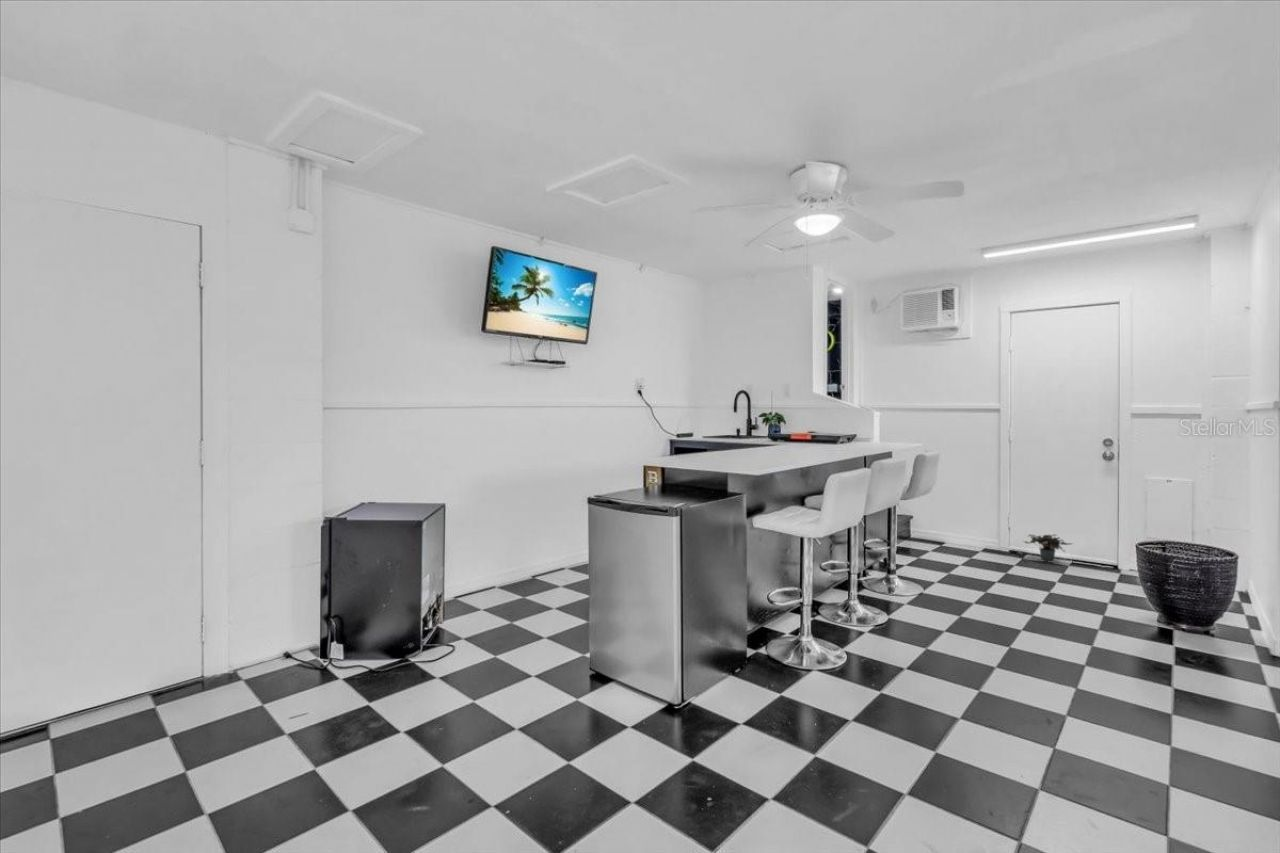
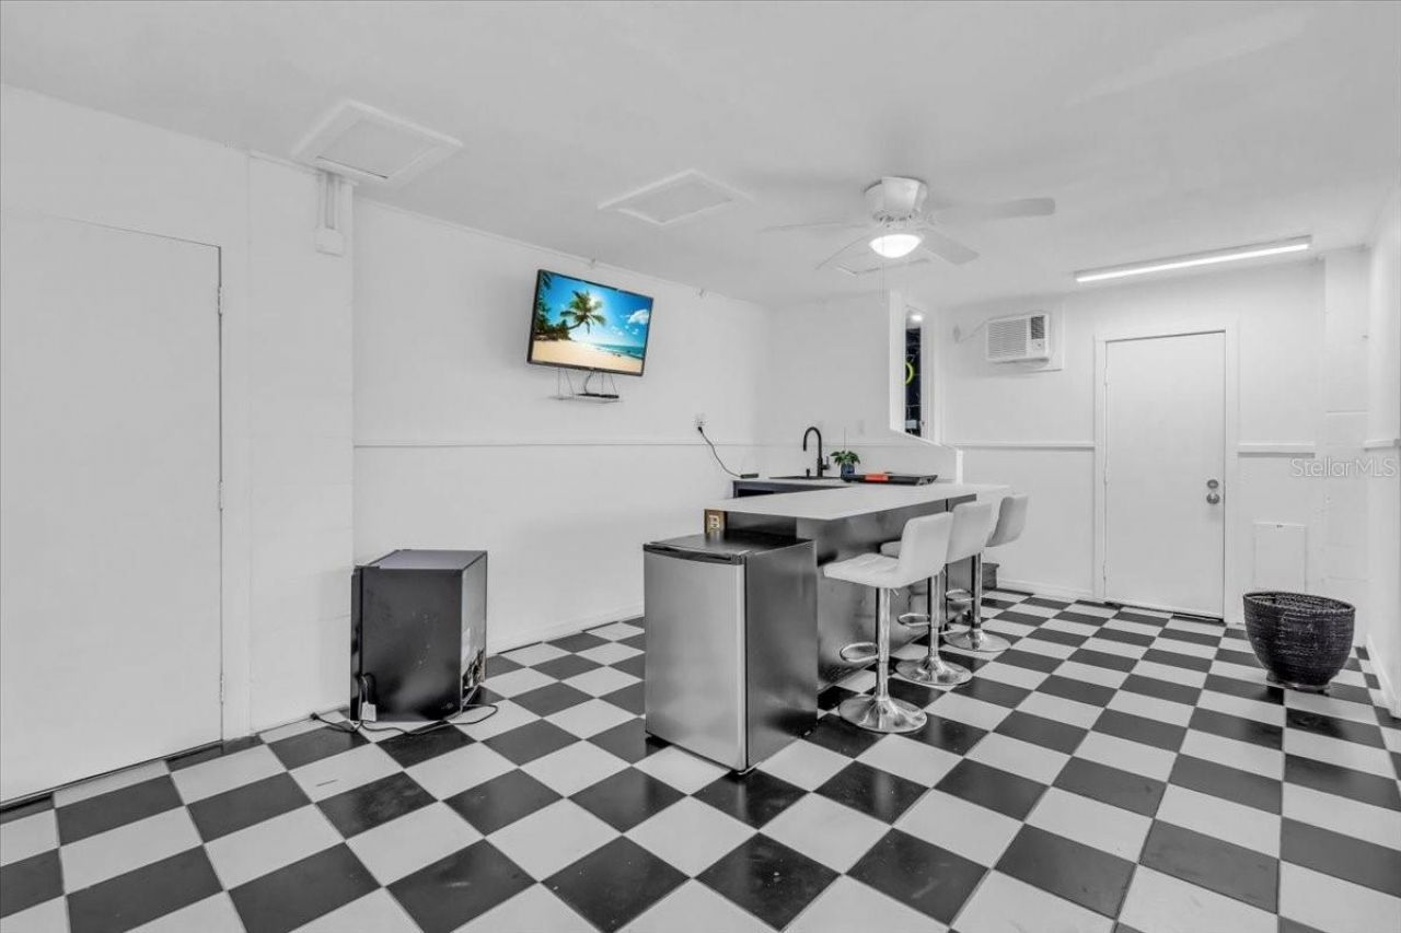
- potted plant (1047, 547)
